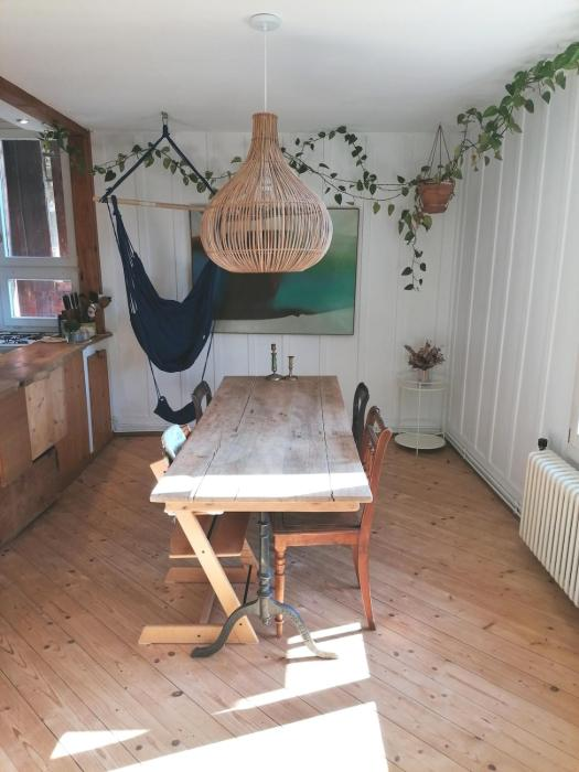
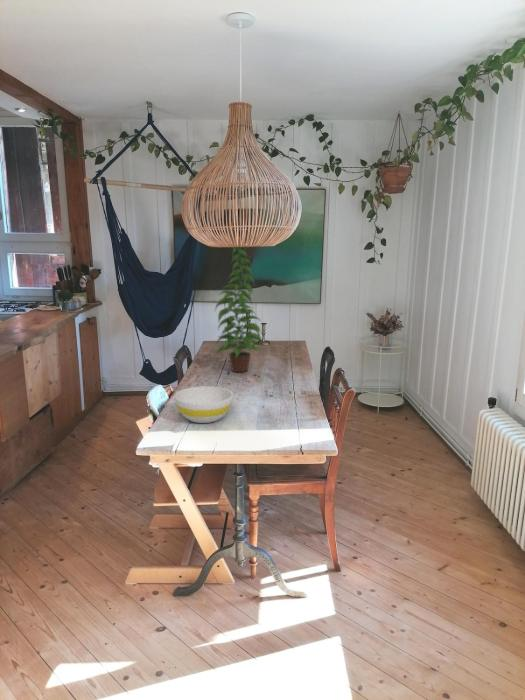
+ plant (239, 297)
+ bowl (204, 406)
